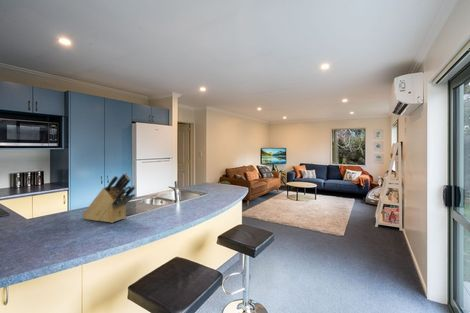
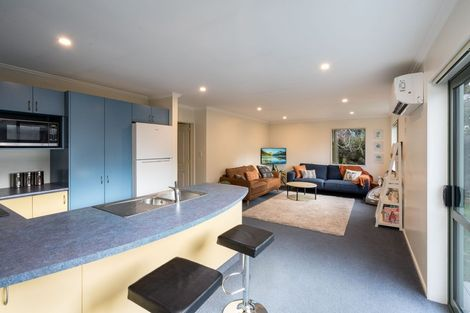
- knife block (109, 196)
